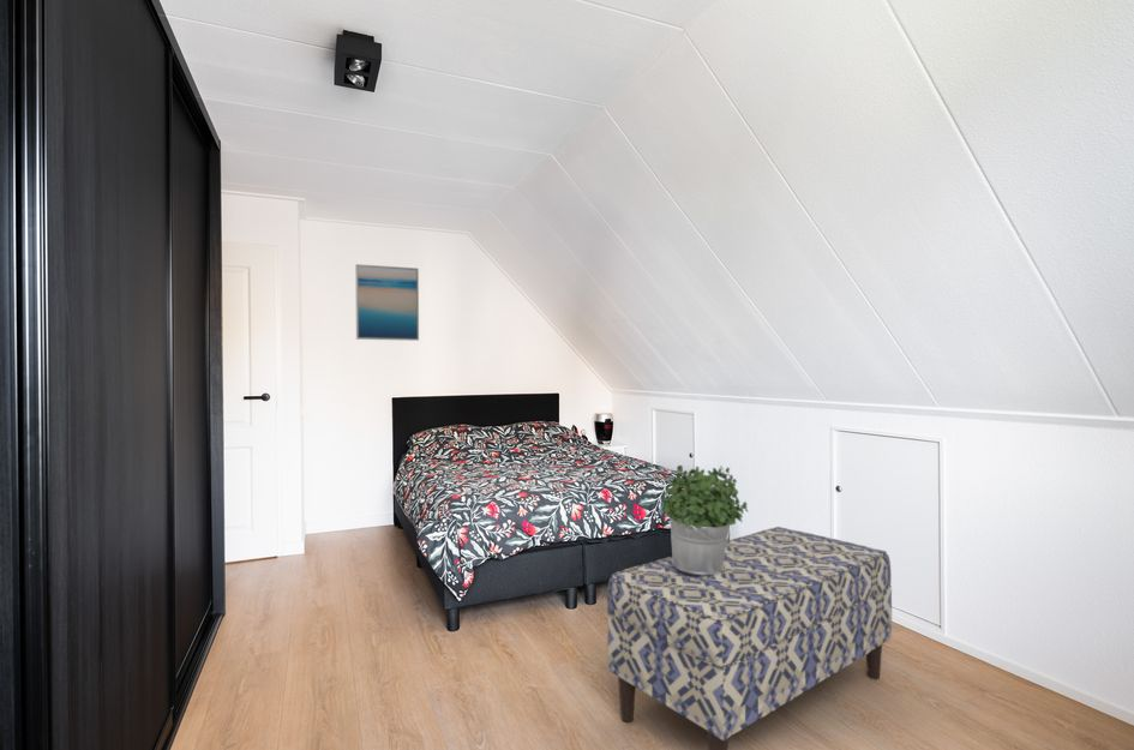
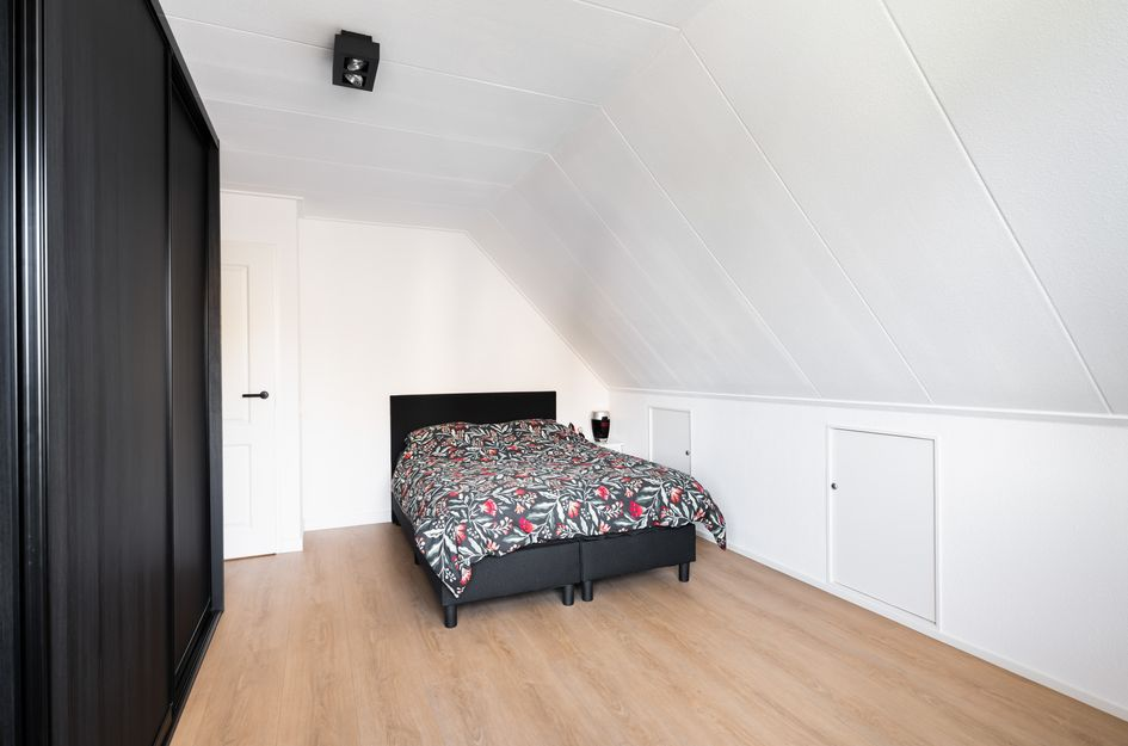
- wall art (388, 302)
- bench (757, 629)
- potted plant (702, 516)
